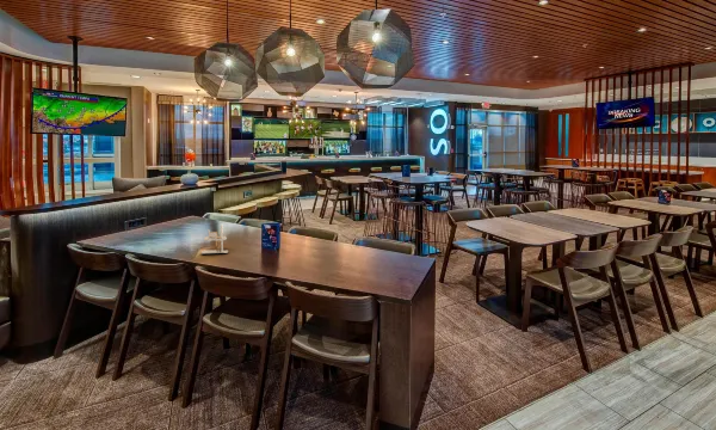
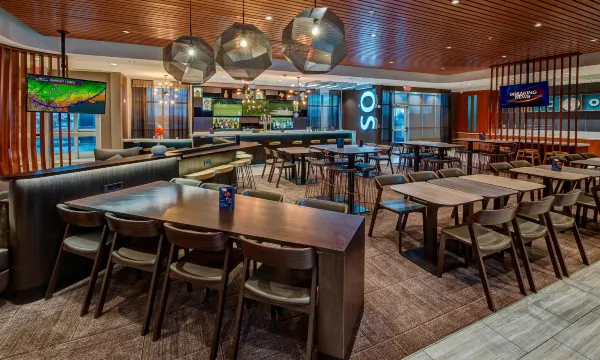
- napkin holder (215, 236)
